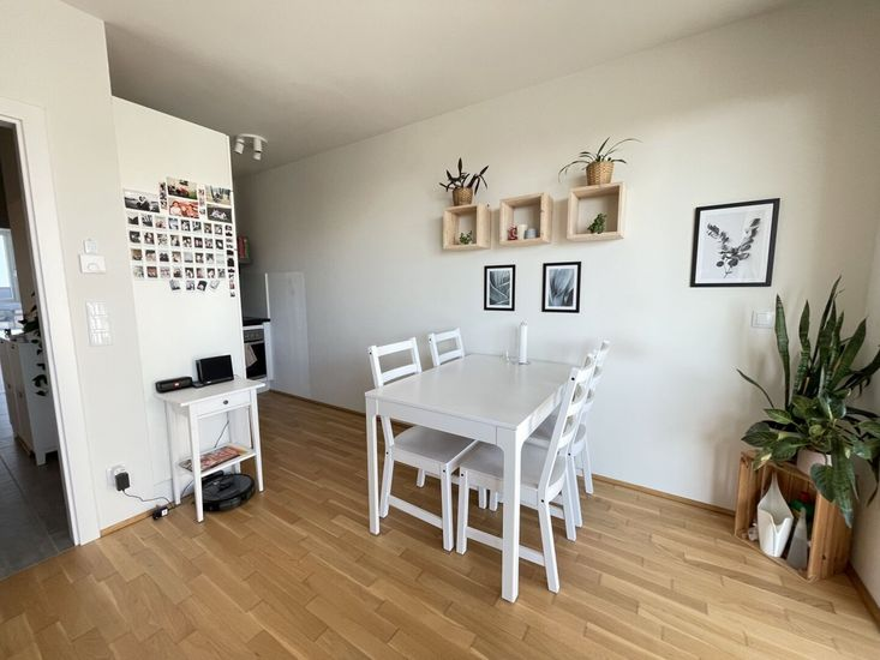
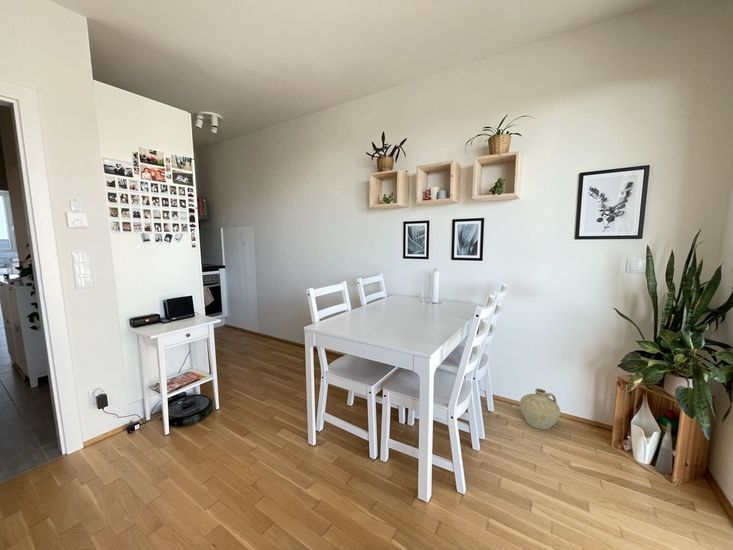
+ ceramic jug (539, 406)
